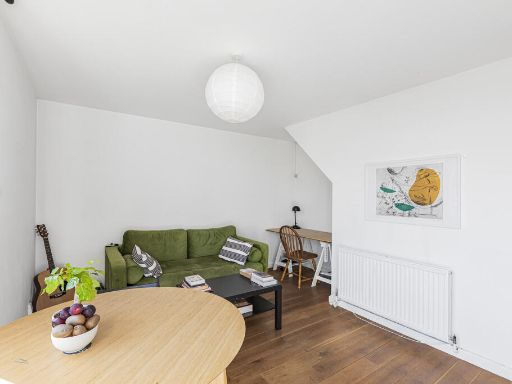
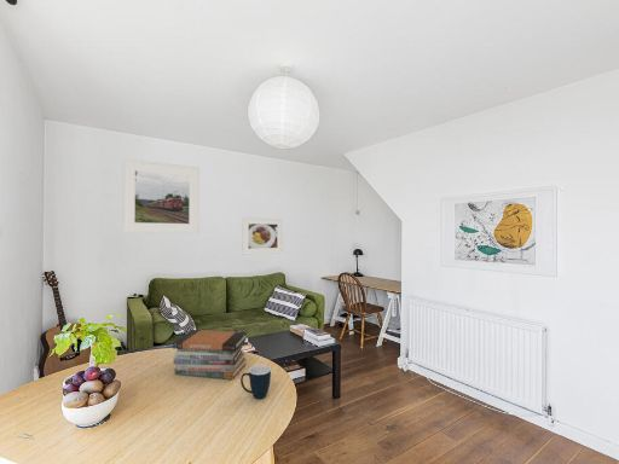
+ mug (255, 382)
+ book stack (210, 353)
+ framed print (262, 236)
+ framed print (163, 198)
